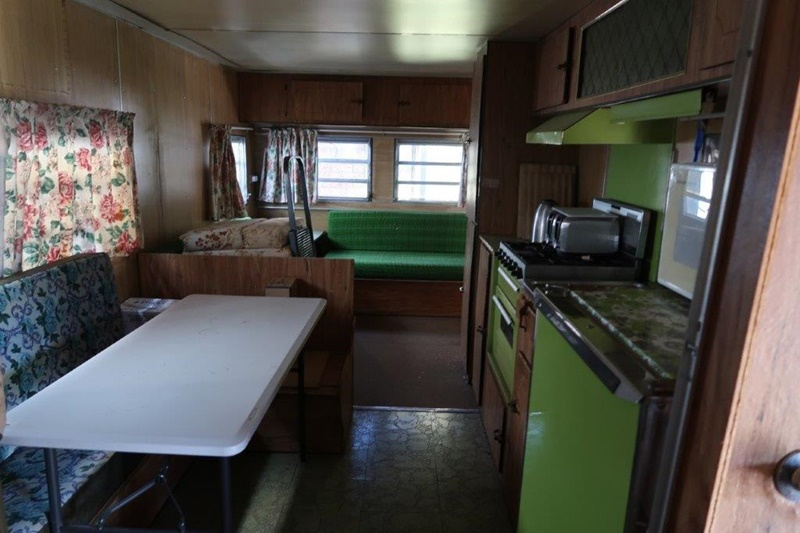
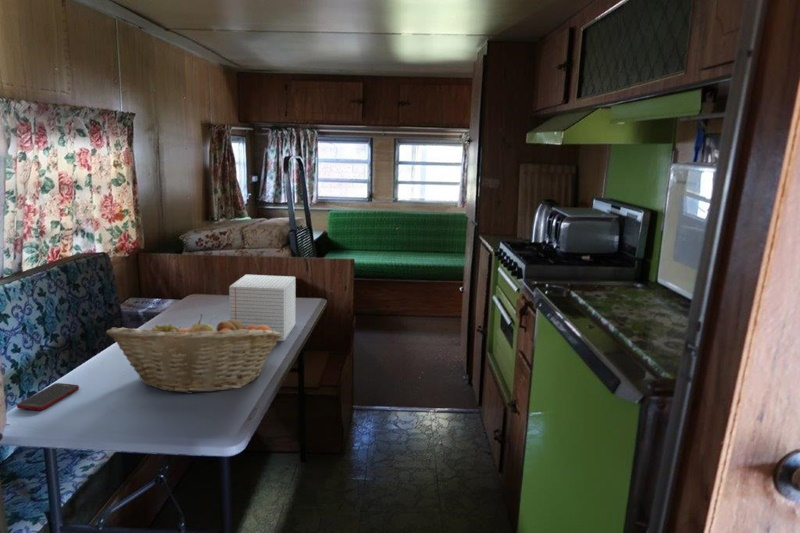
+ notepad (264, 306)
+ fruit basket (198, 345)
+ cell phone (49, 396)
